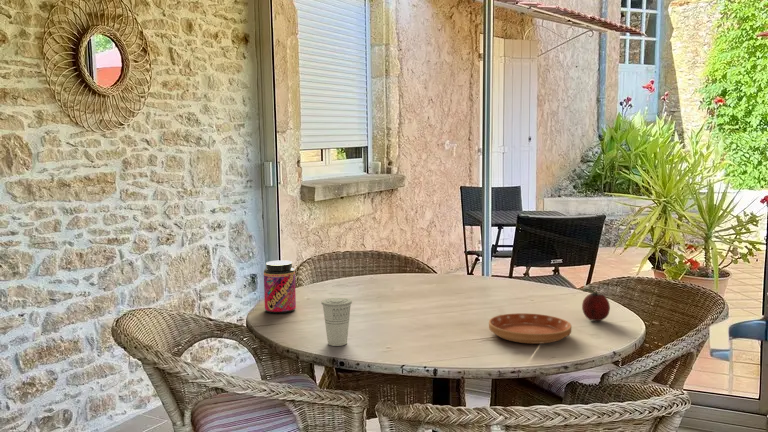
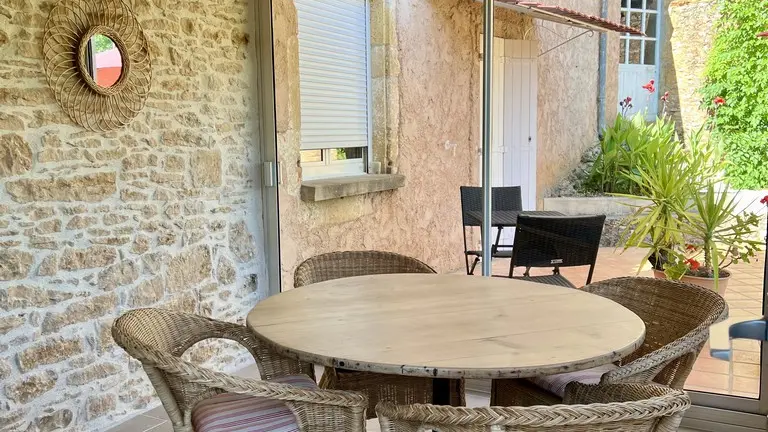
- jar (279, 286)
- saucer (529, 328)
- cup (337, 321)
- fruit (594, 304)
